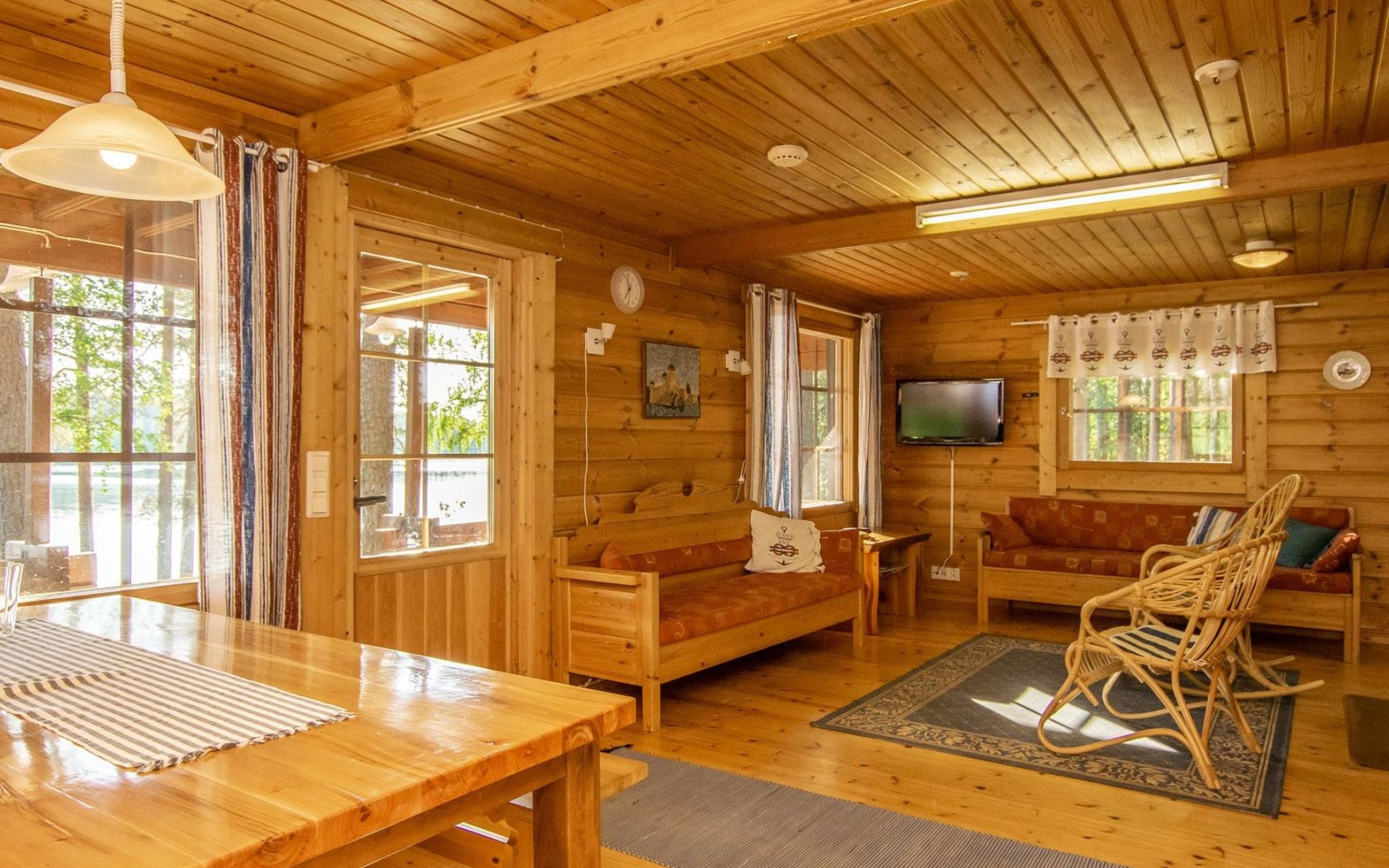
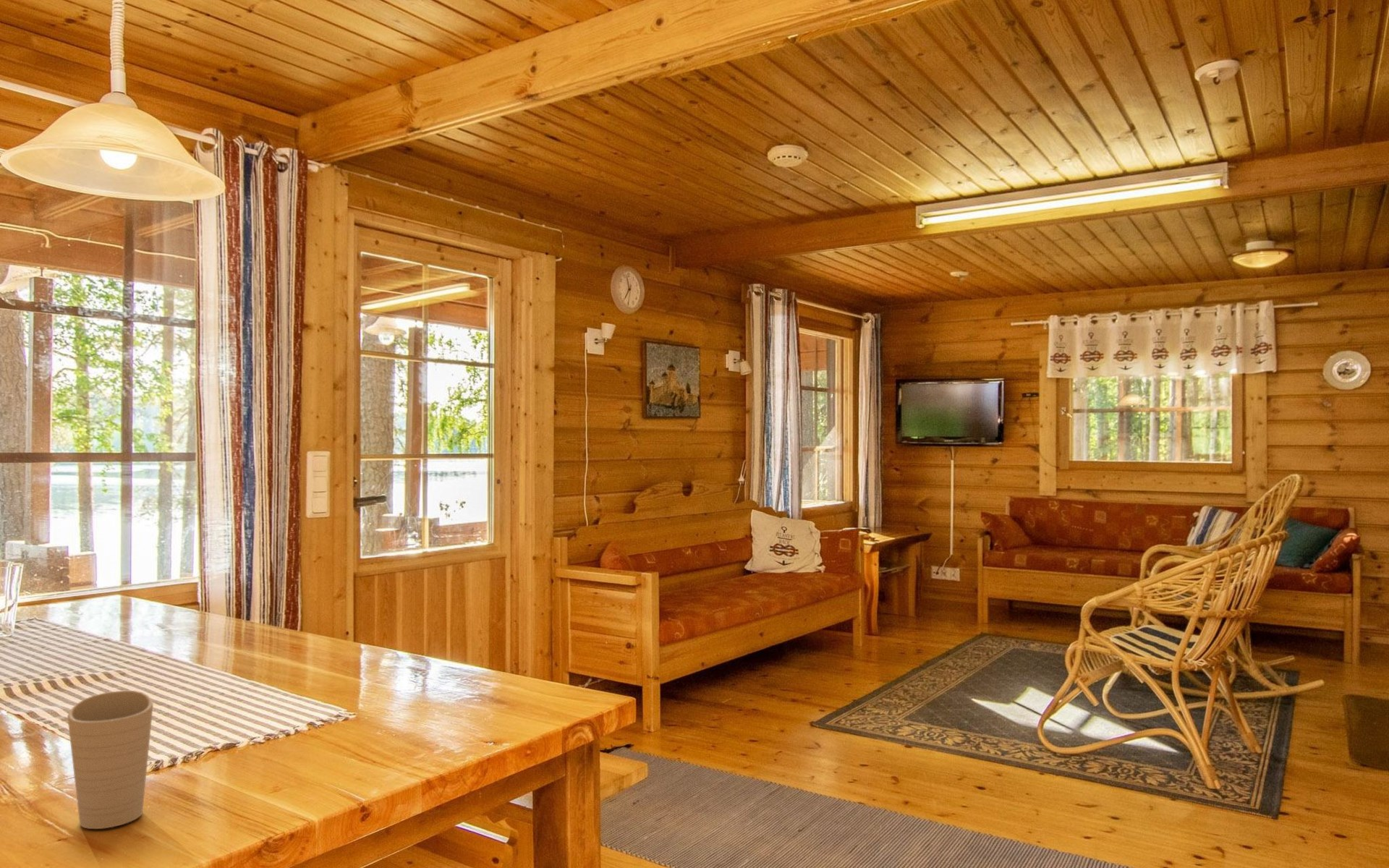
+ cup (111, 758)
